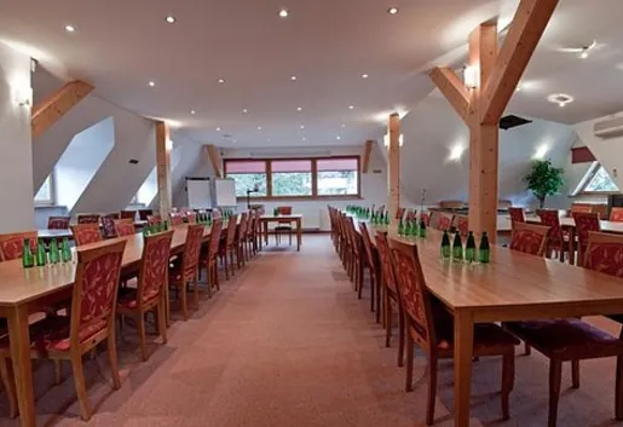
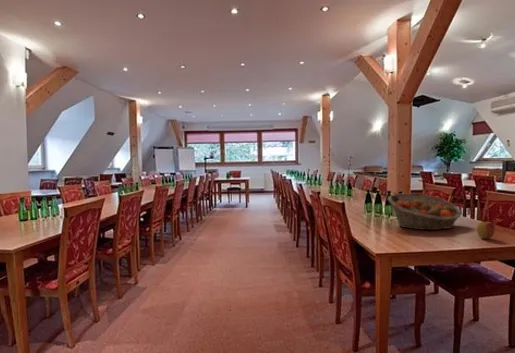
+ apple (485, 229)
+ fruit basket (423, 210)
